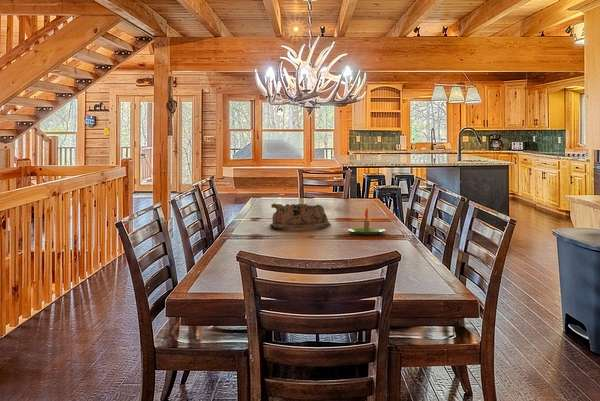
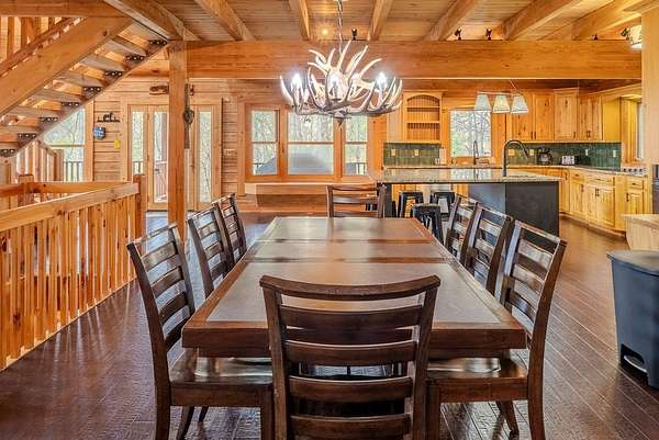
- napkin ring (299, 214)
- candle (366, 220)
